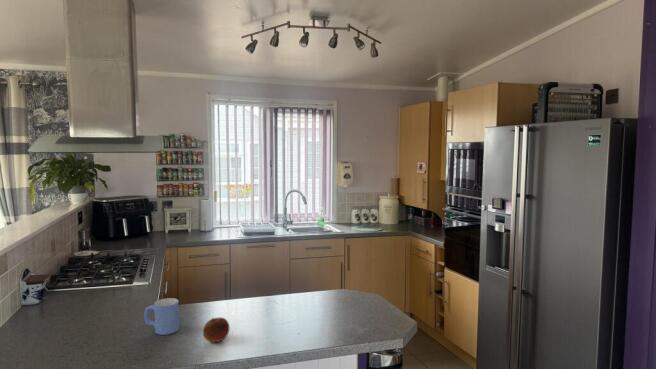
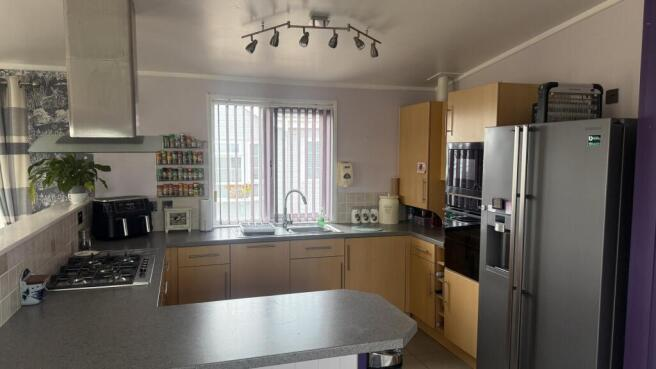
- fruit (216, 329)
- mug (162, 315)
